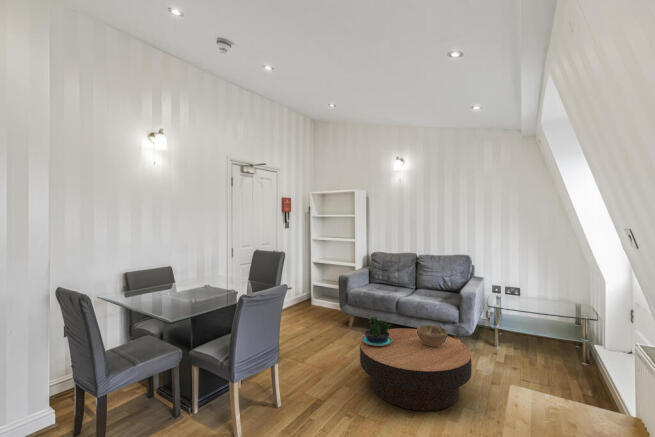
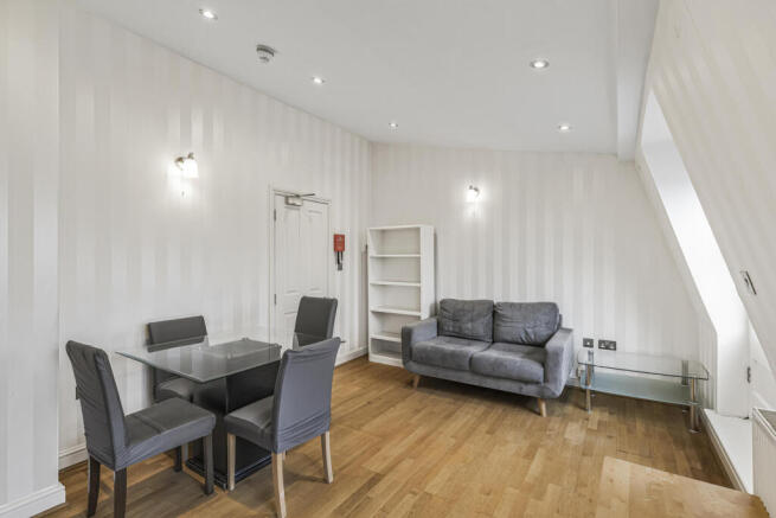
- coffee table (413, 365)
- potted plant (378, 329)
- decorative bowl (431, 336)
